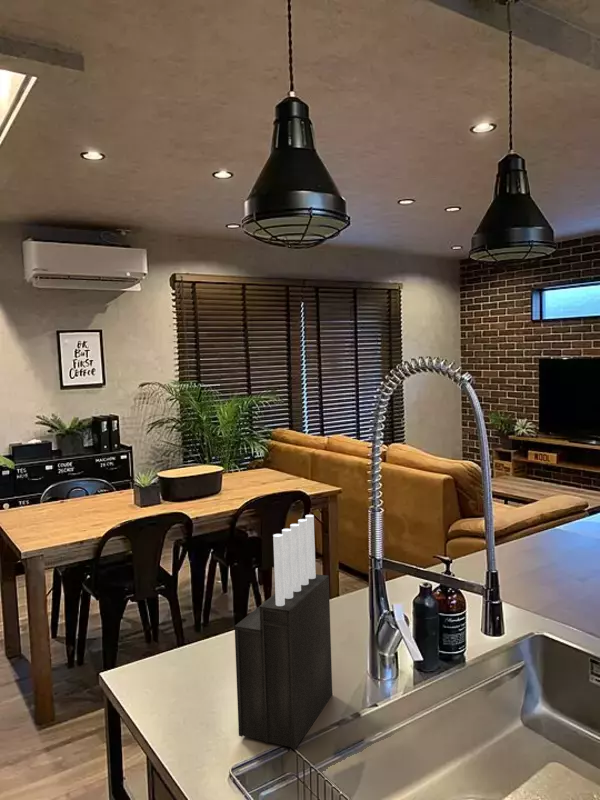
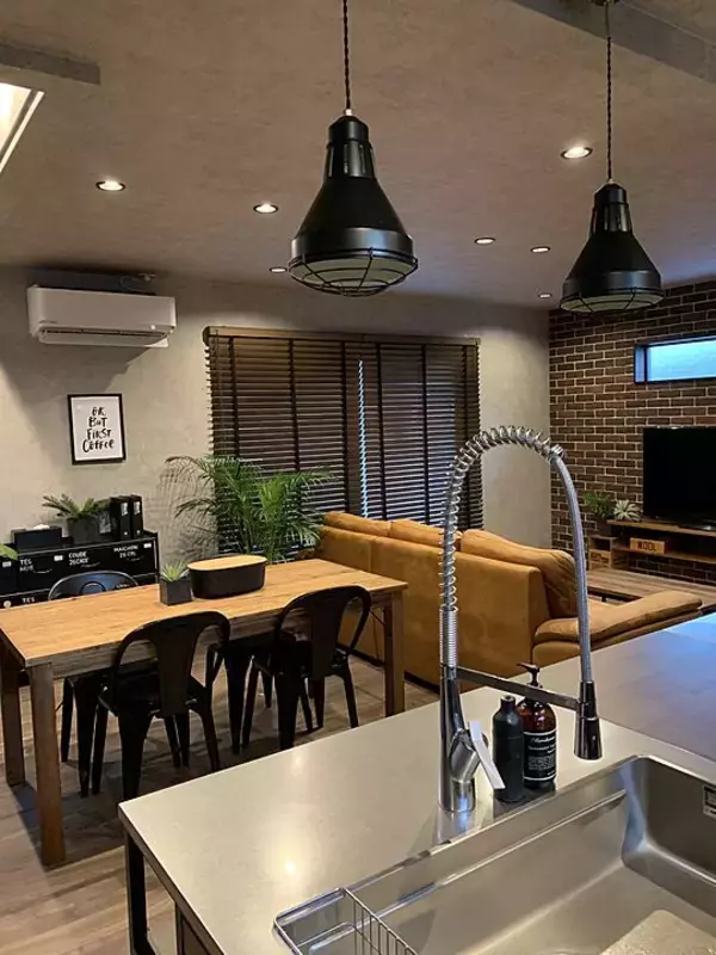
- knife block (279, 619)
